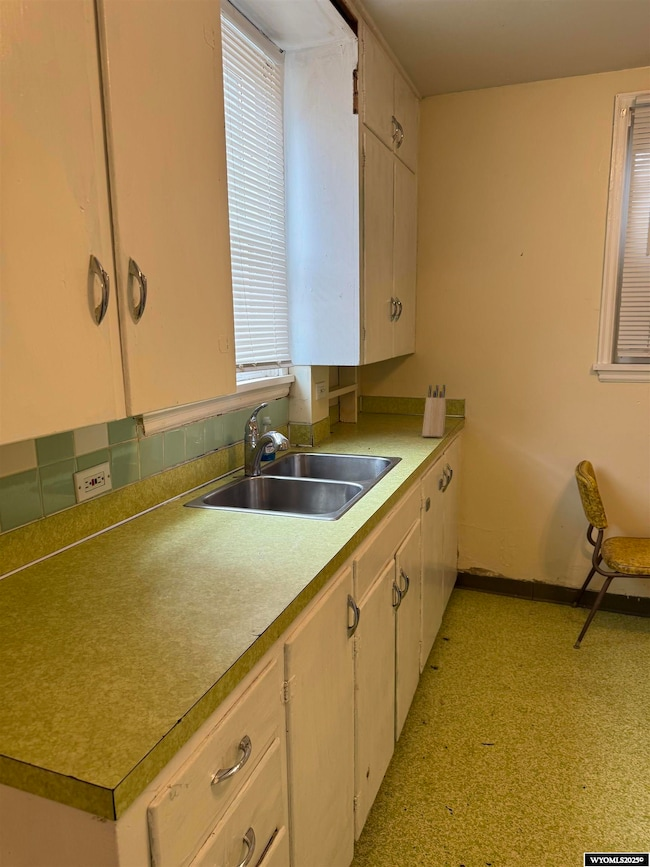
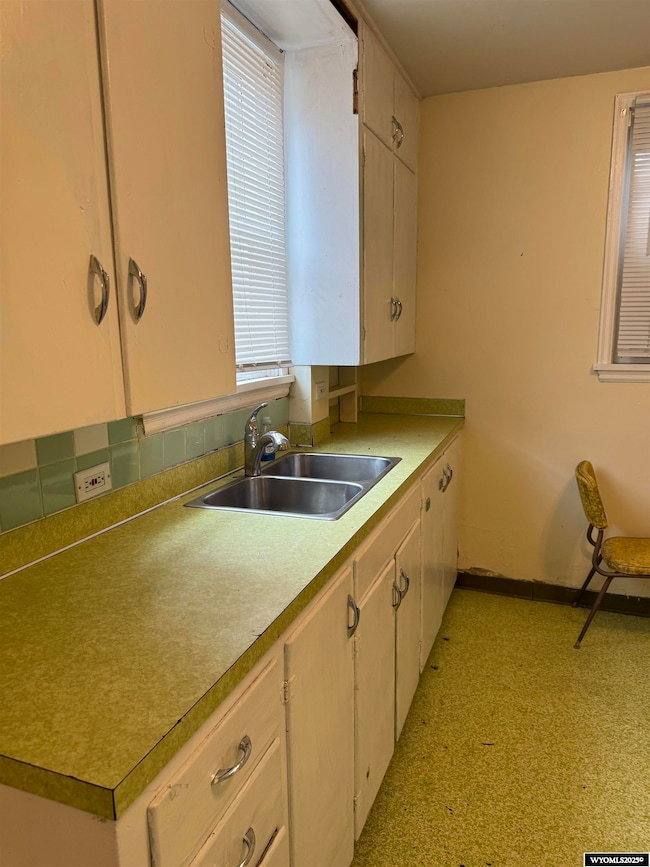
- knife block (434, 409)
